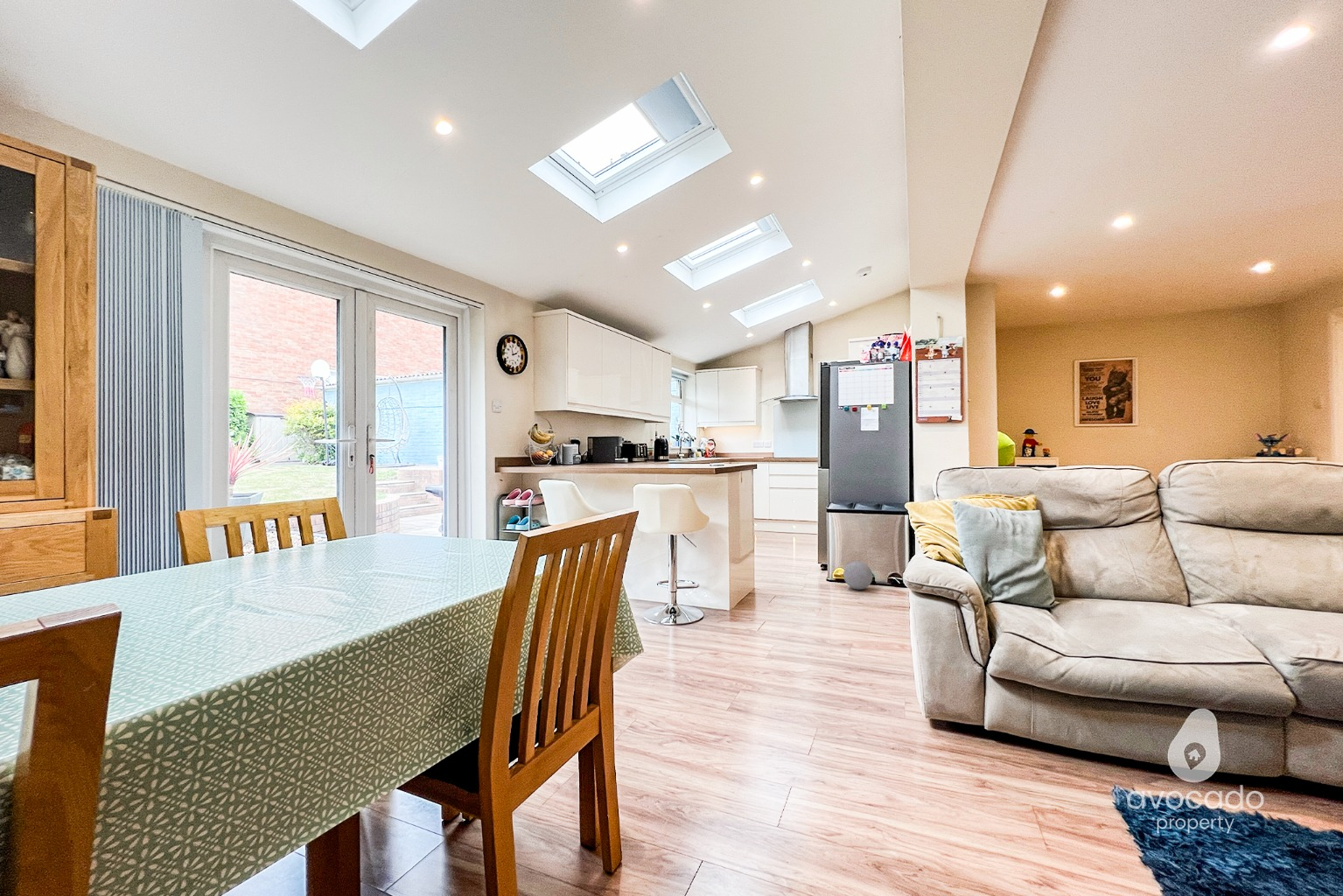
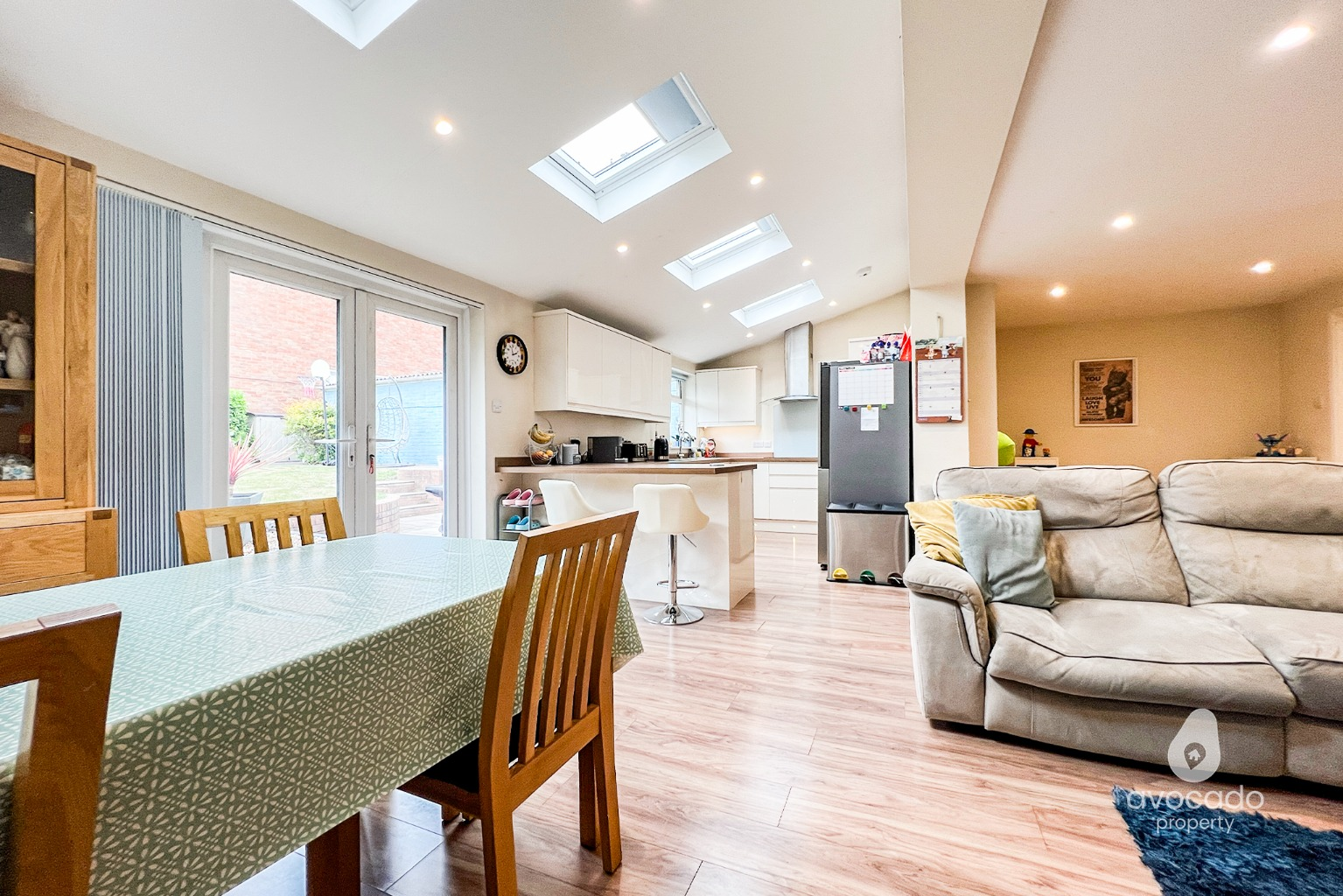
- ball (857, 575)
